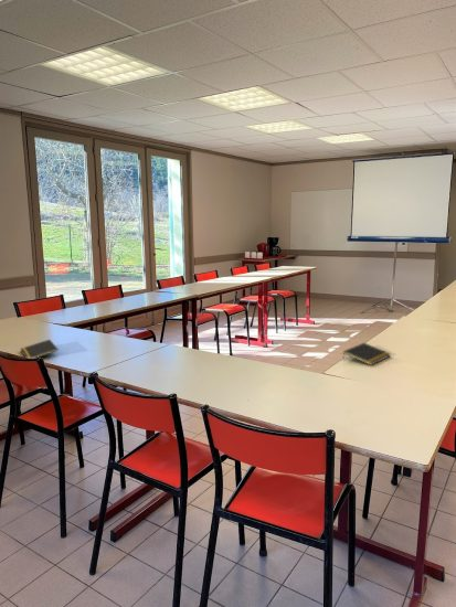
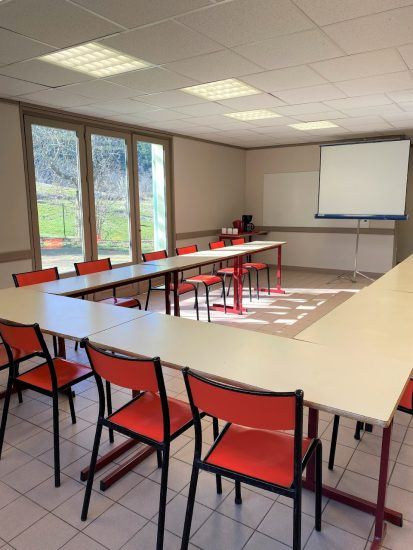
- notepad (367, 353)
- notepad (39, 349)
